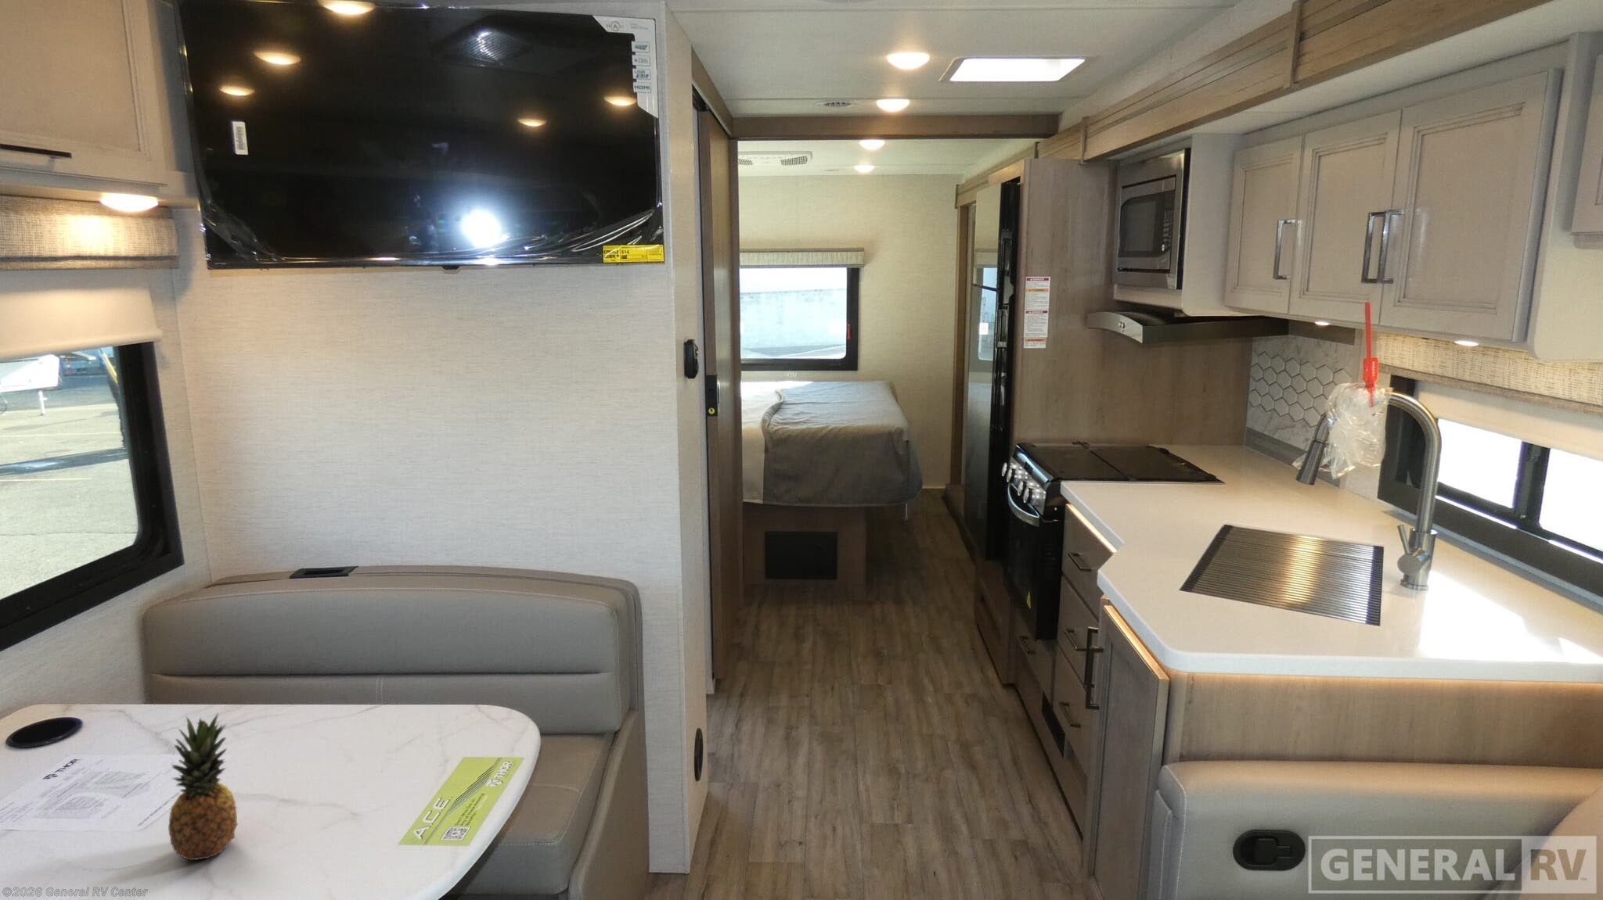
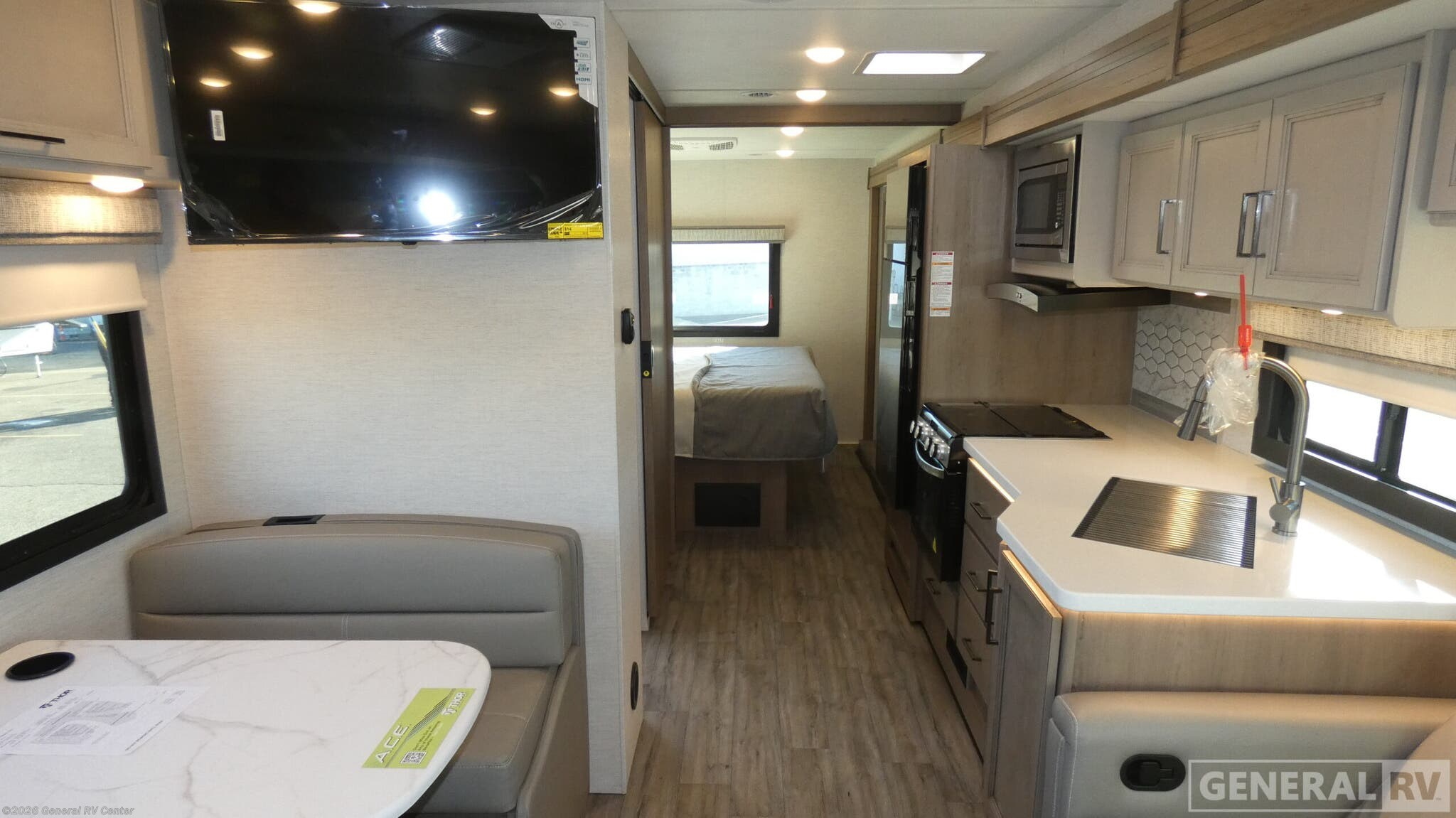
- fruit (199, 783)
